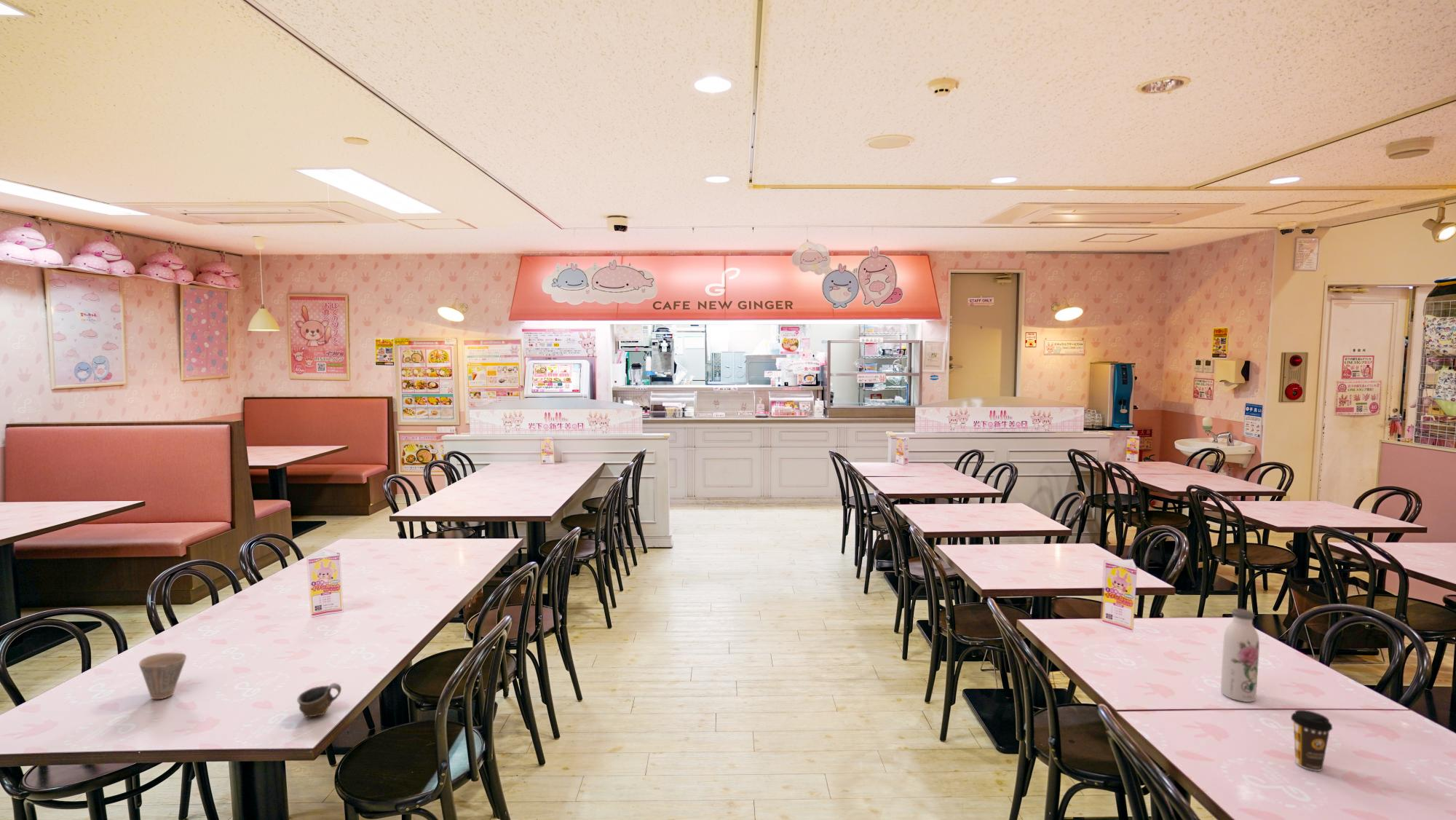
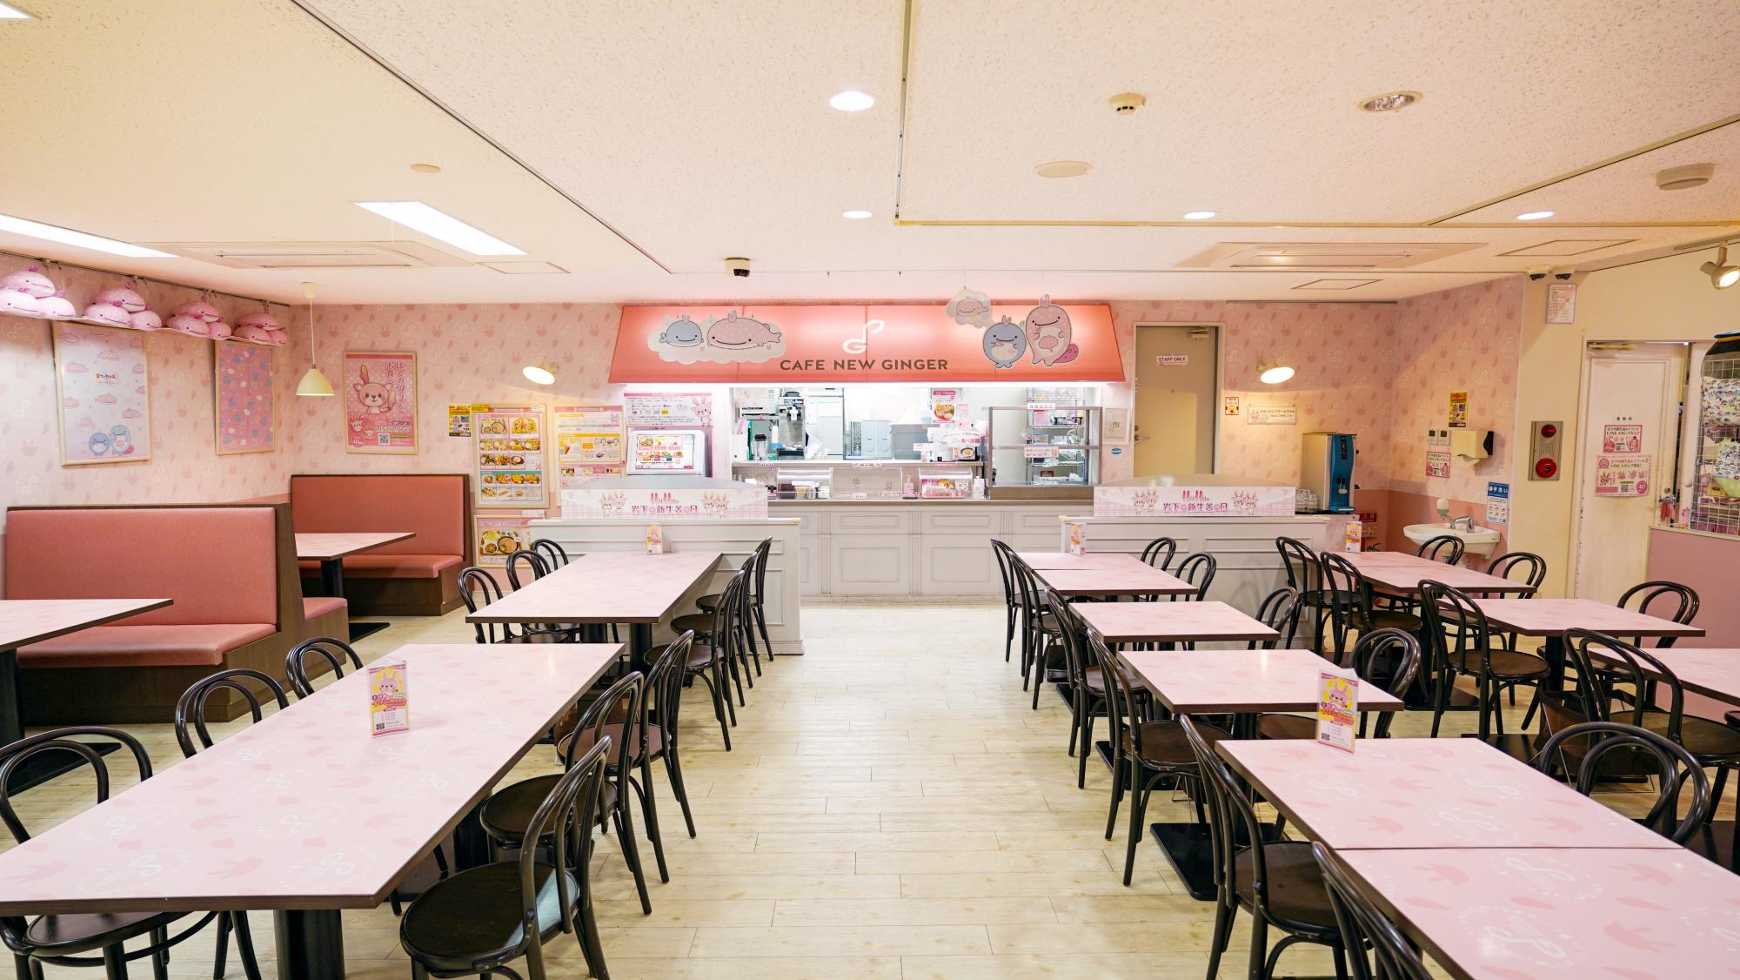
- coffee cup (1310, 741)
- water bottle (1241, 653)
- cup (163, 677)
- cup (317, 700)
